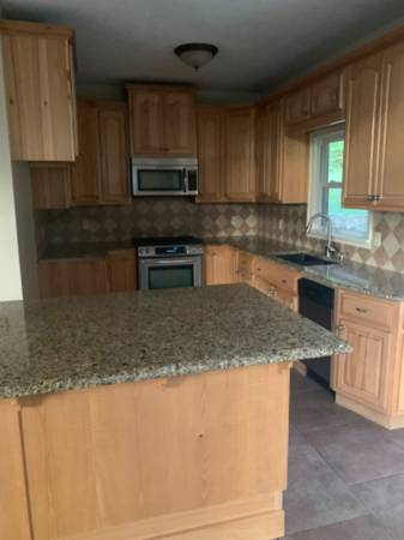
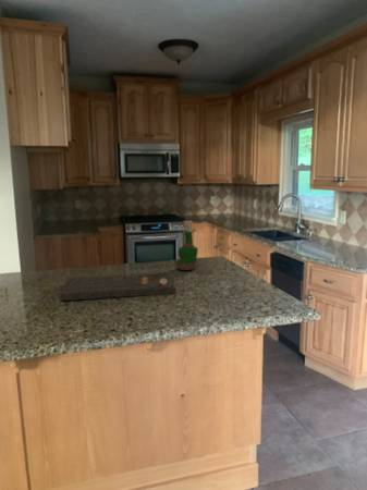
+ cutting board (119, 282)
+ grog bottle (186, 244)
